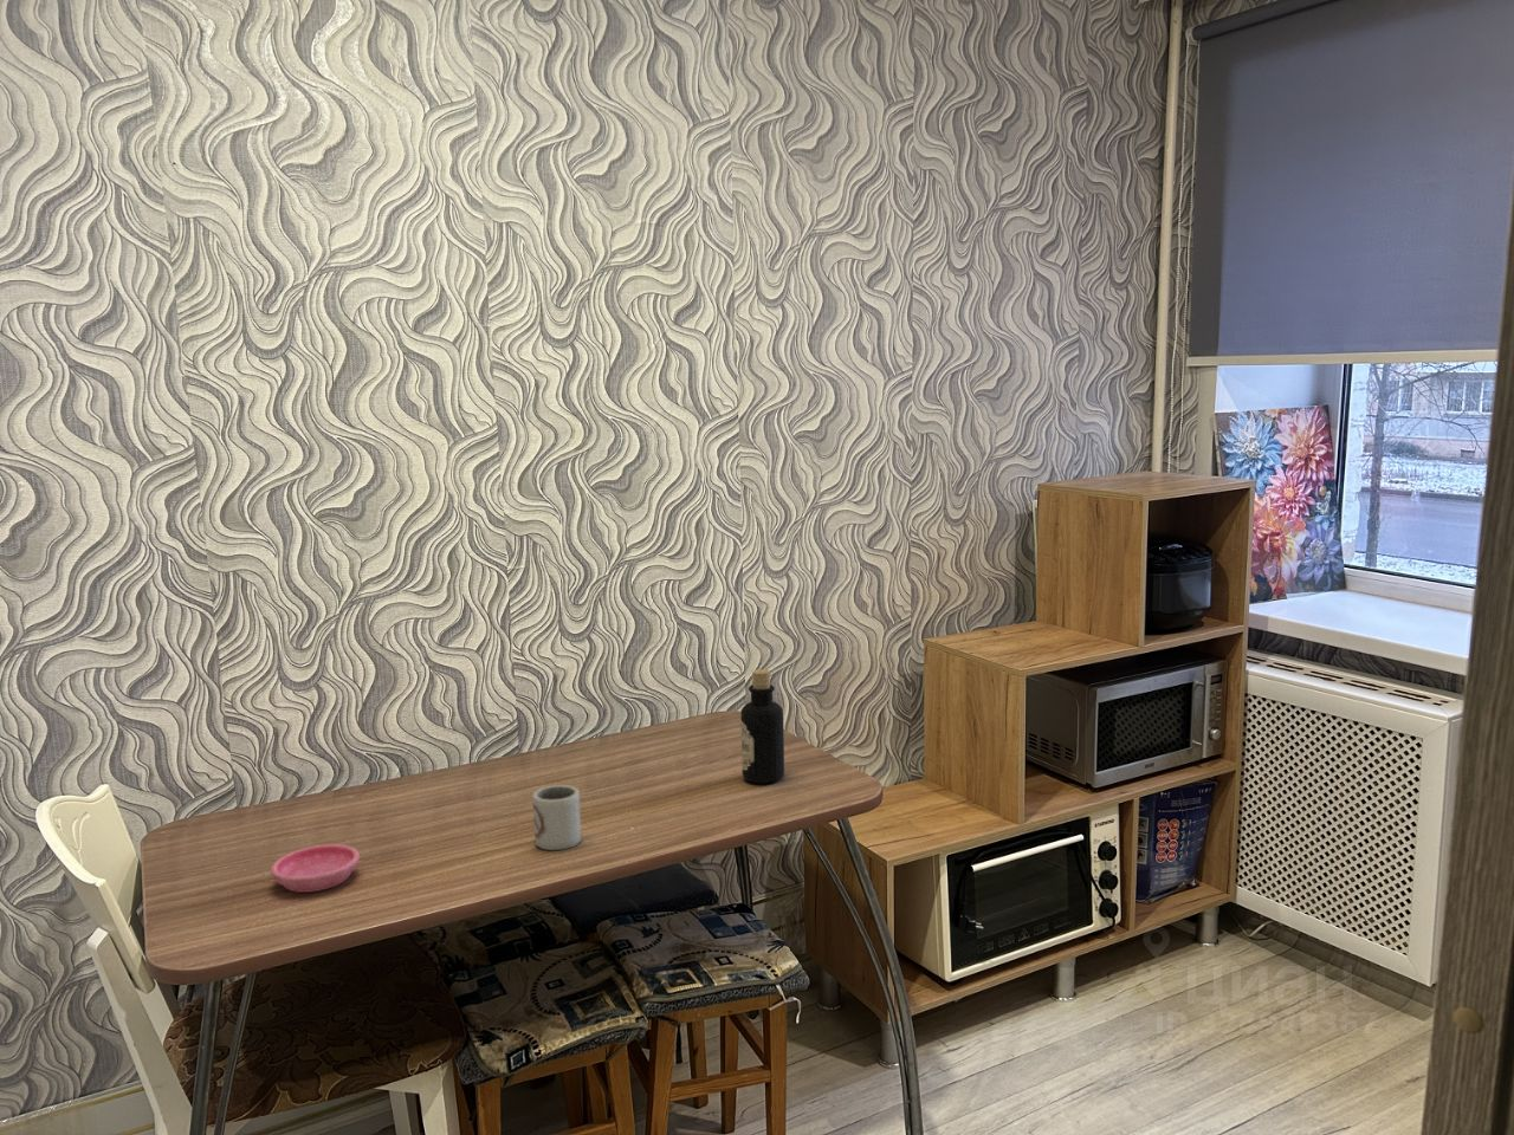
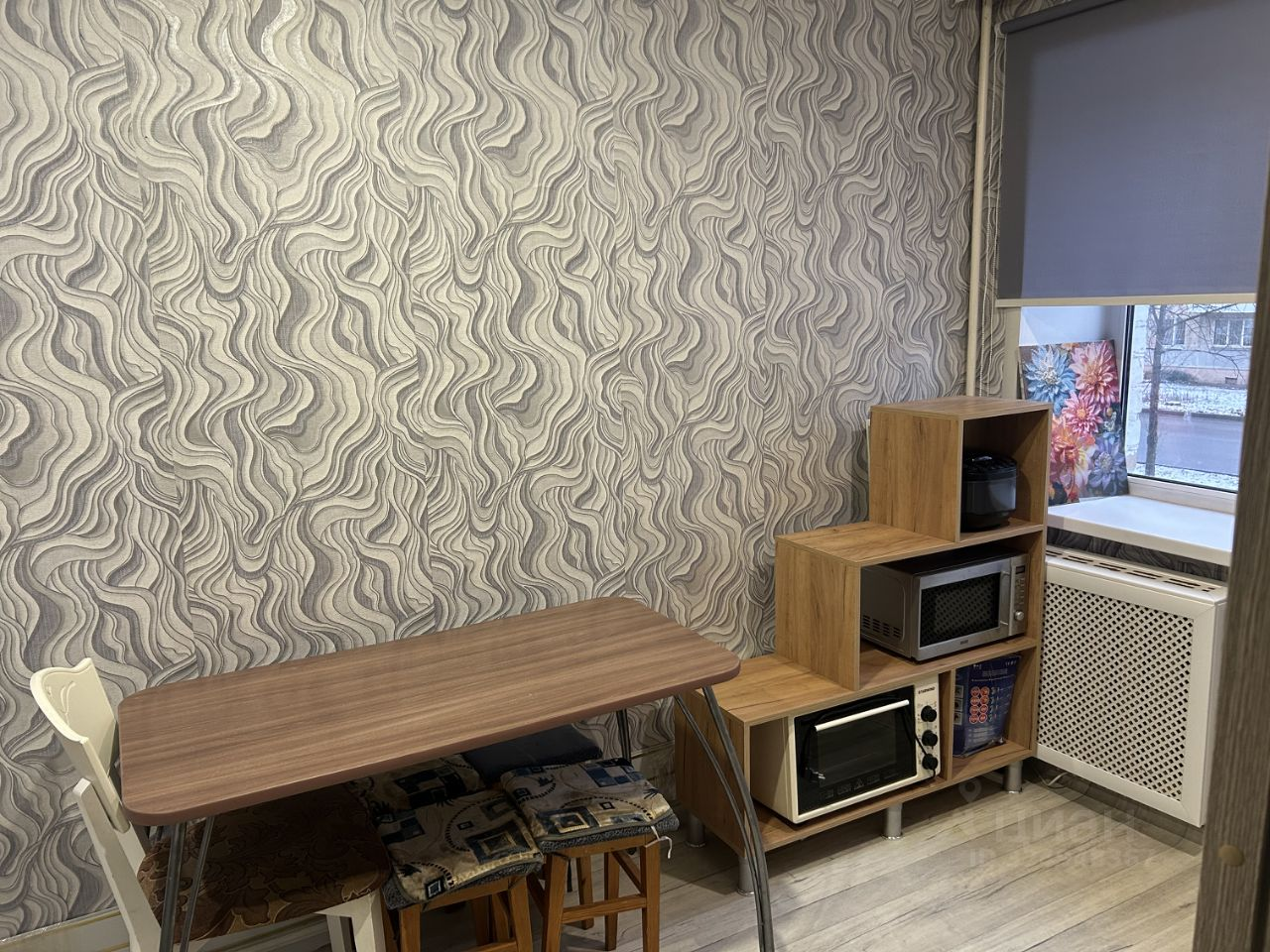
- saucer (316, 869)
- bottle (762, 724)
- cup (554, 813)
